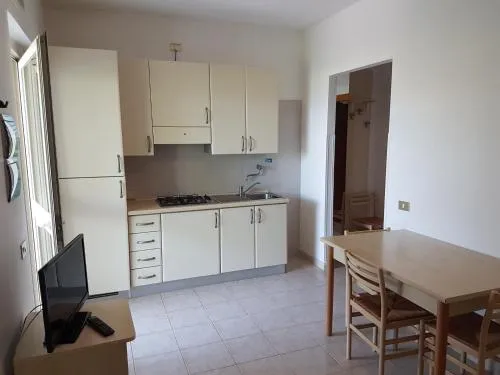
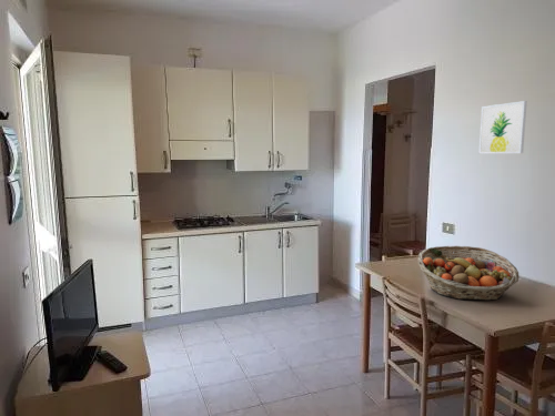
+ fruit basket (465, 272)
+ wall art (501, 129)
